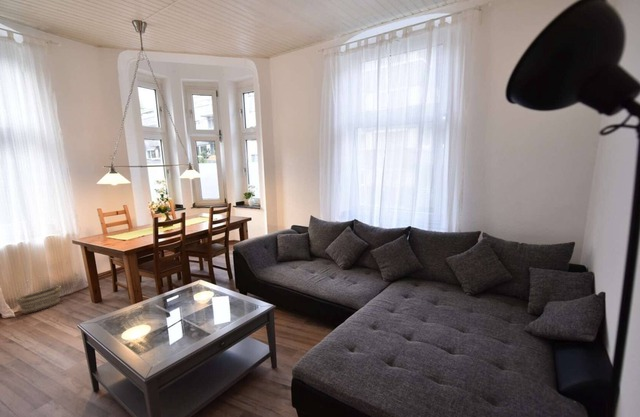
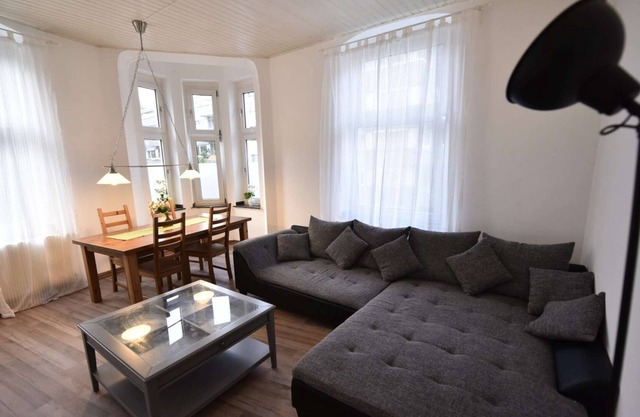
- basket (39, 292)
